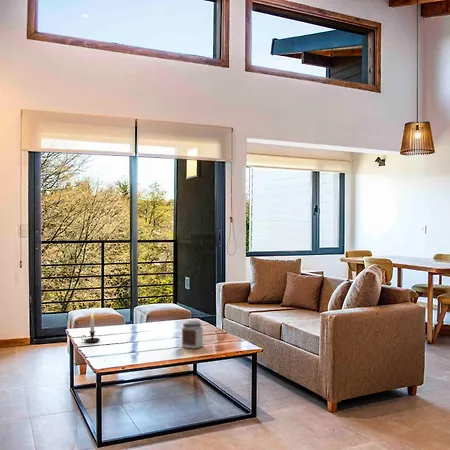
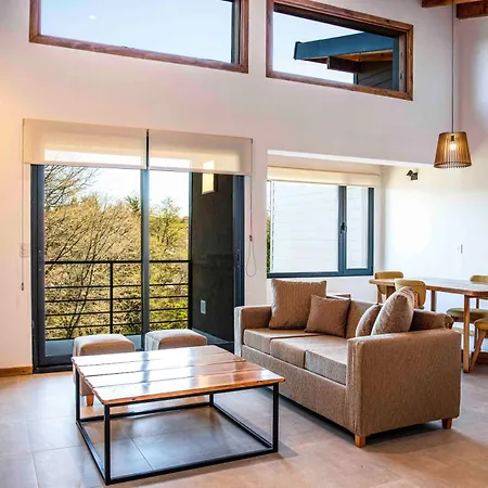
- jar (192, 334)
- candle (90, 325)
